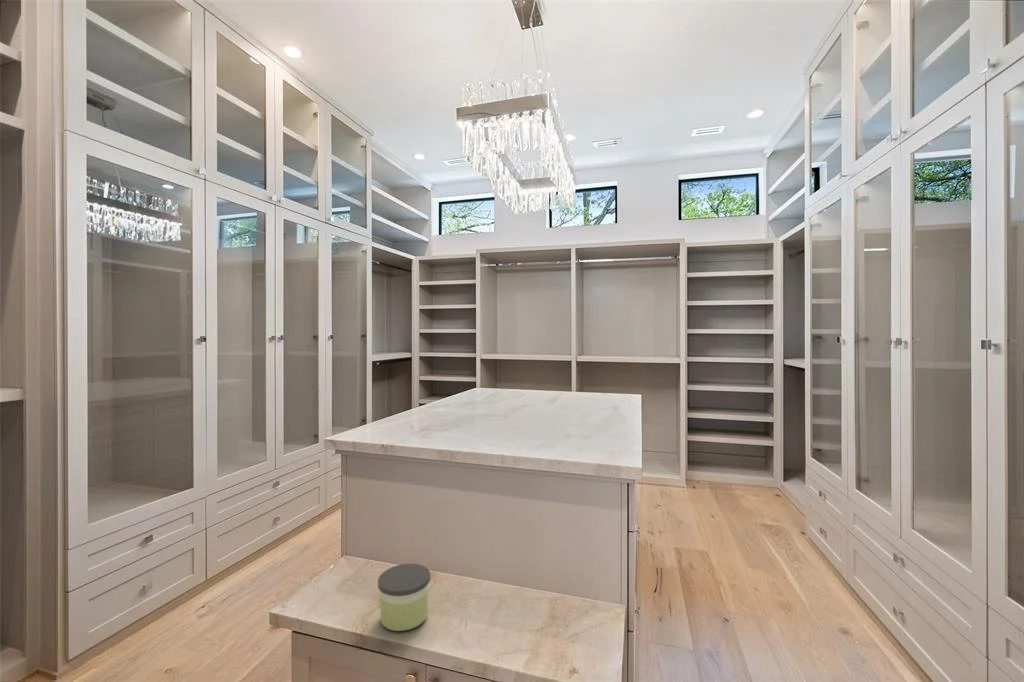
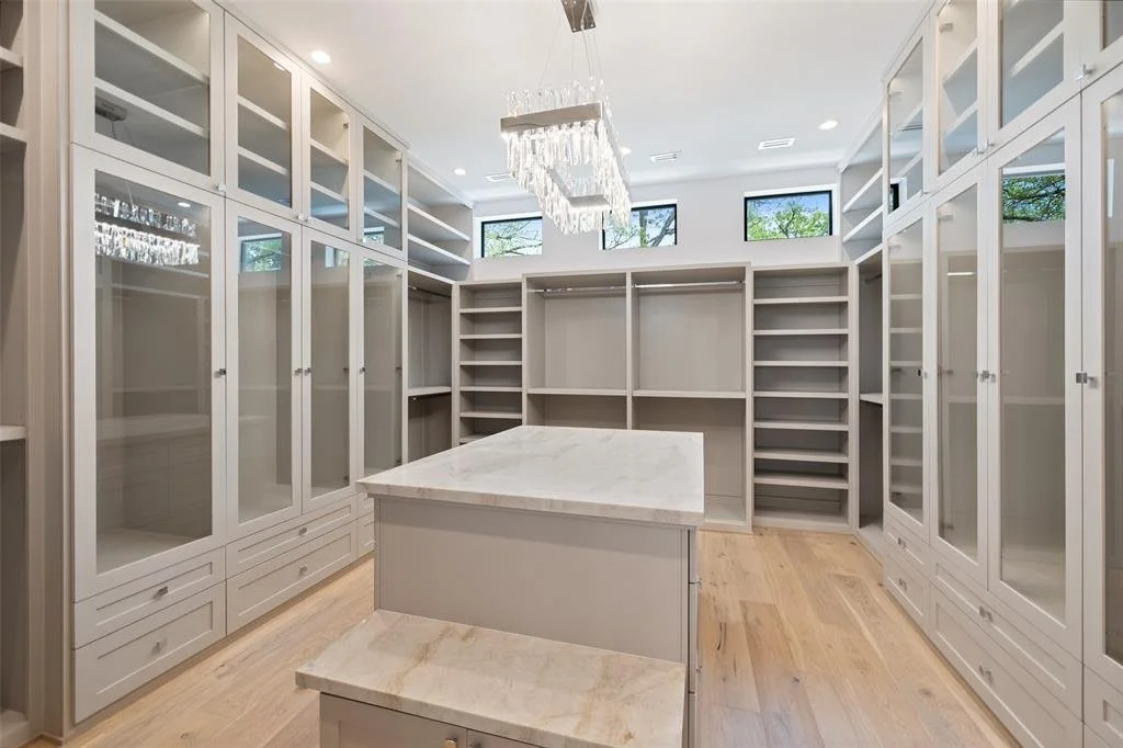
- candle (404, 597)
